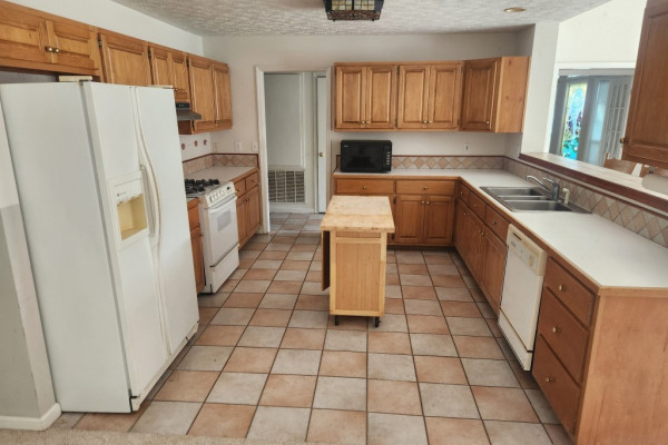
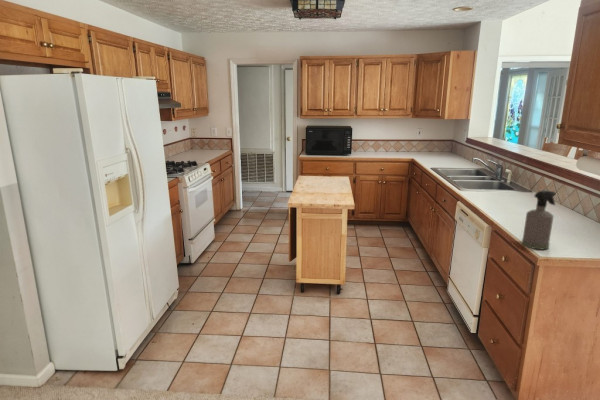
+ spray bottle (540, 218)
